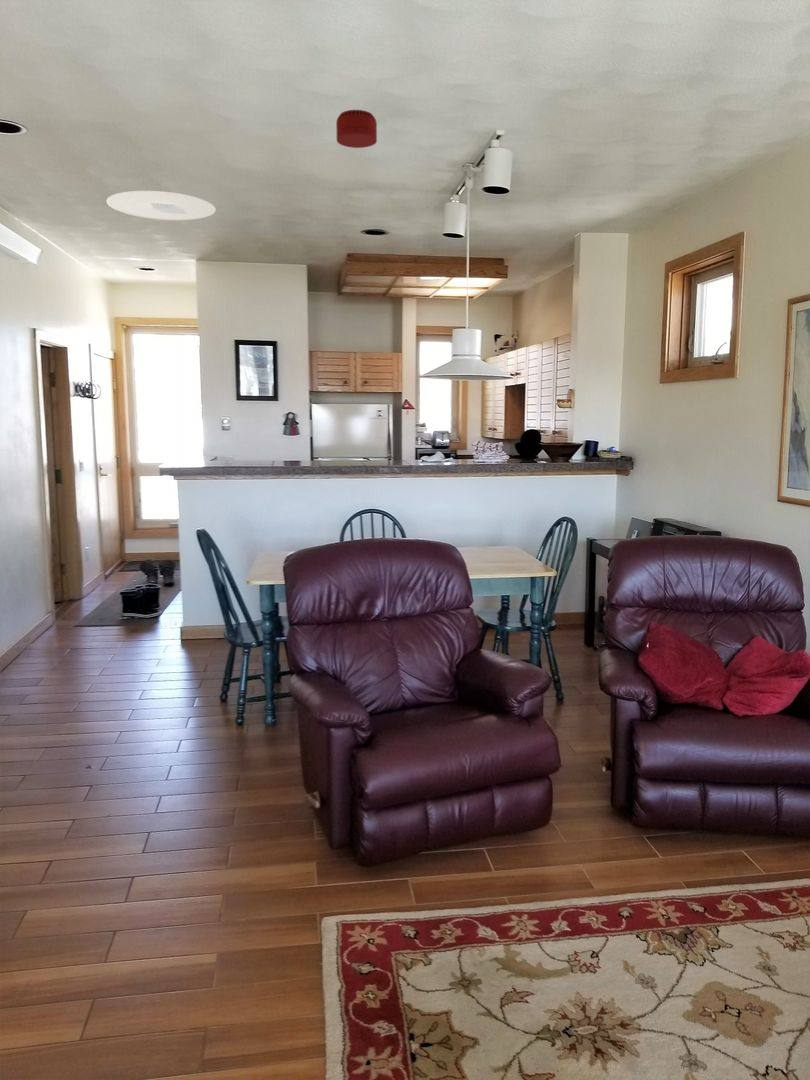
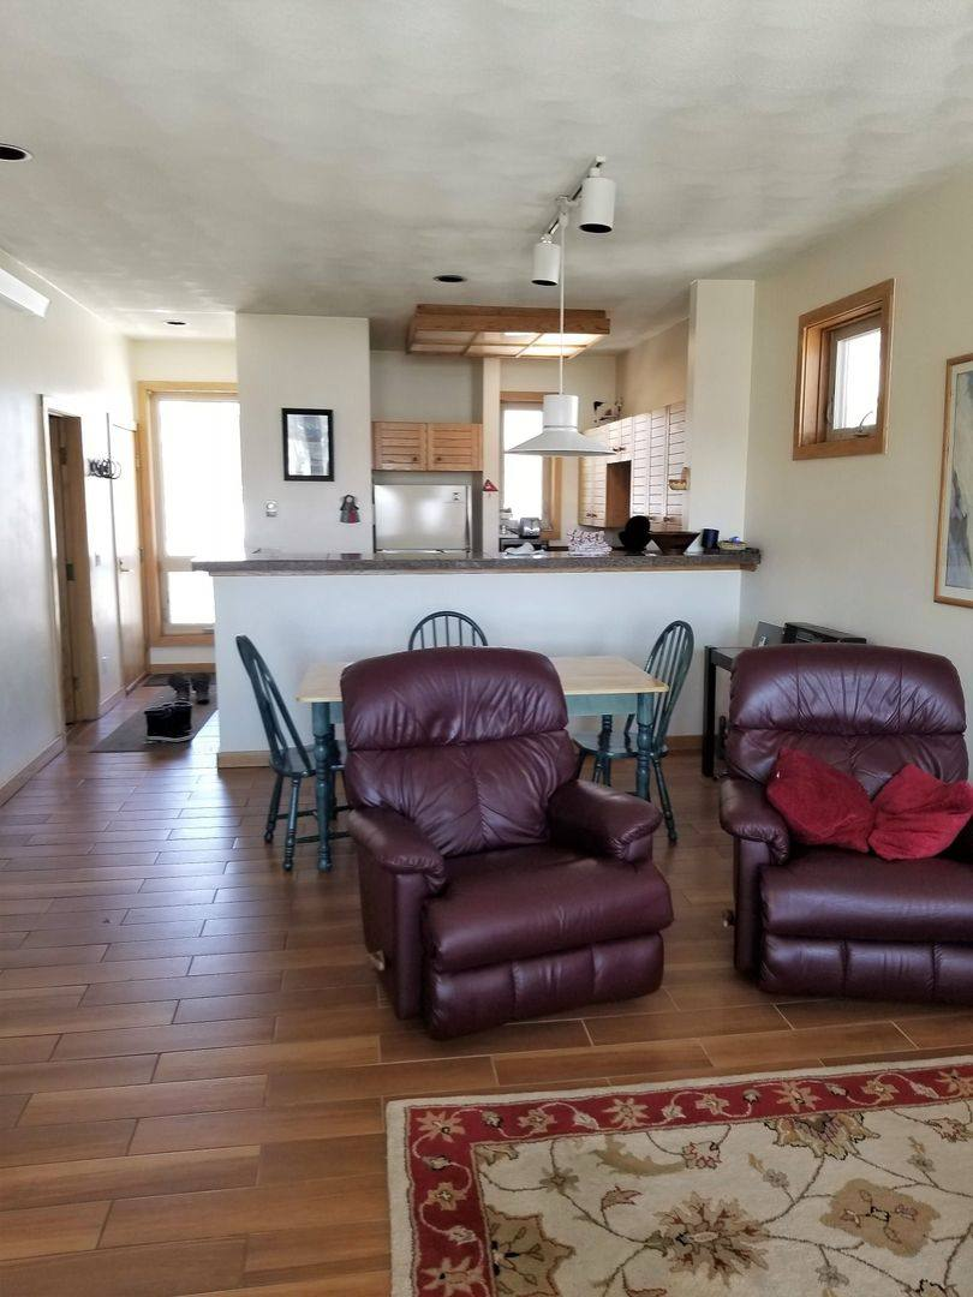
- smoke detector (356, 128)
- ceiling light (161, 201)
